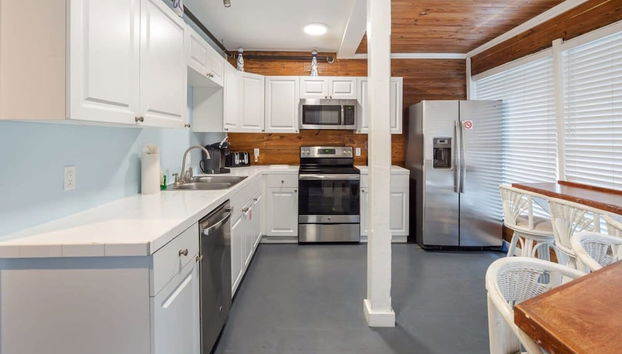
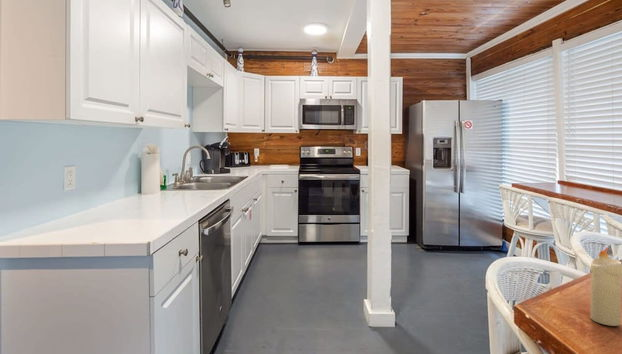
+ candle (606, 284)
